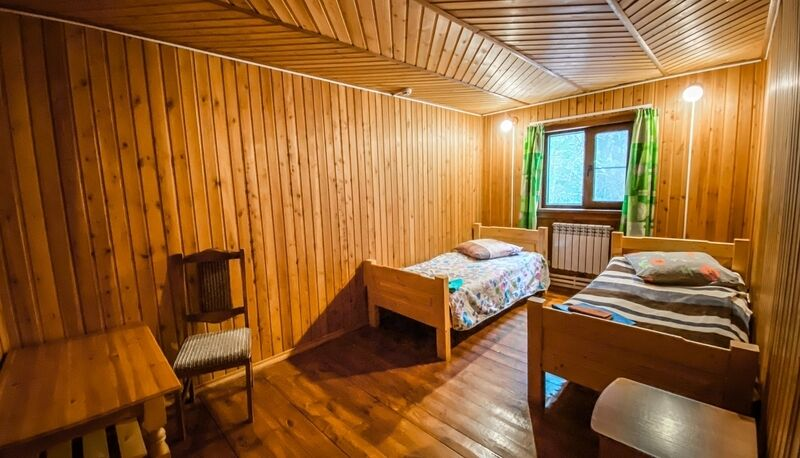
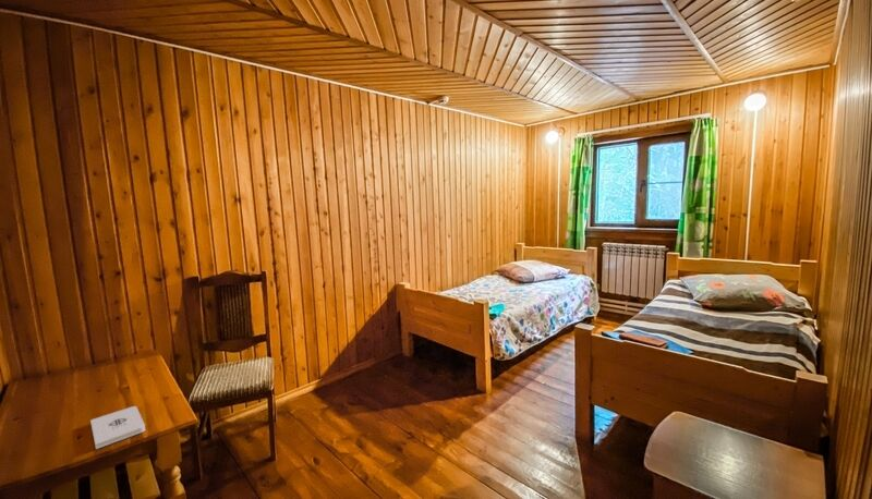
+ notepad (118, 425)
